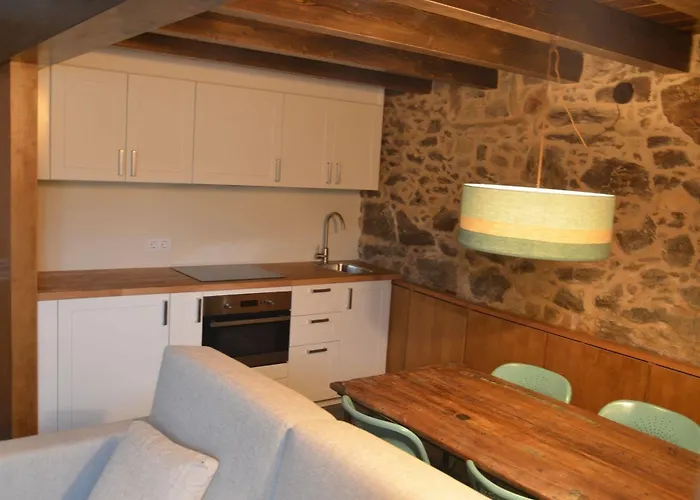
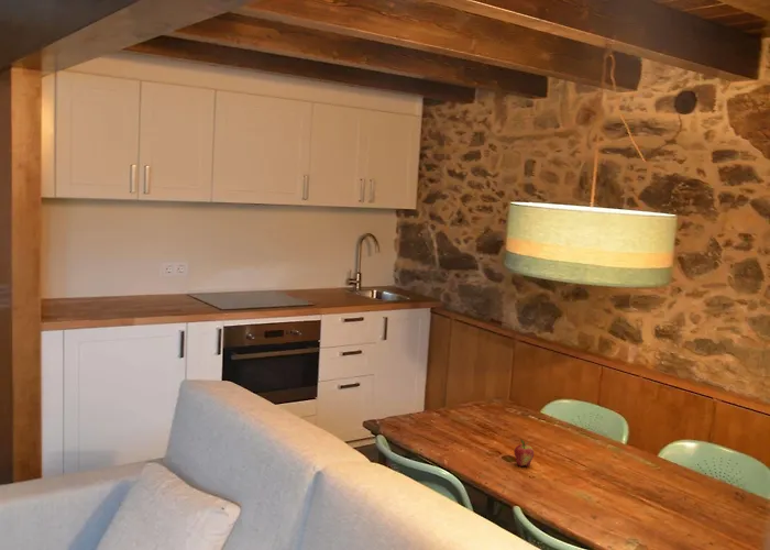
+ fruit (524, 451)
